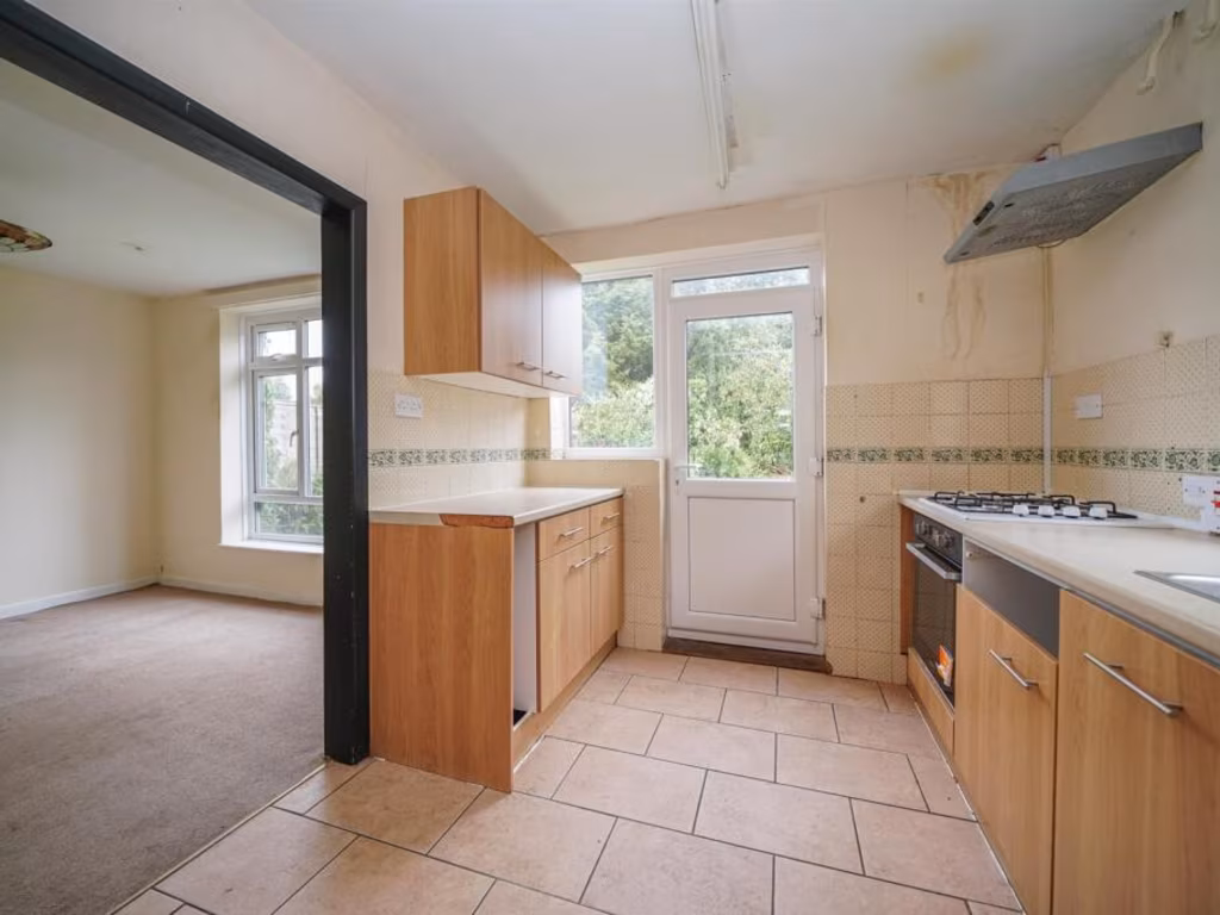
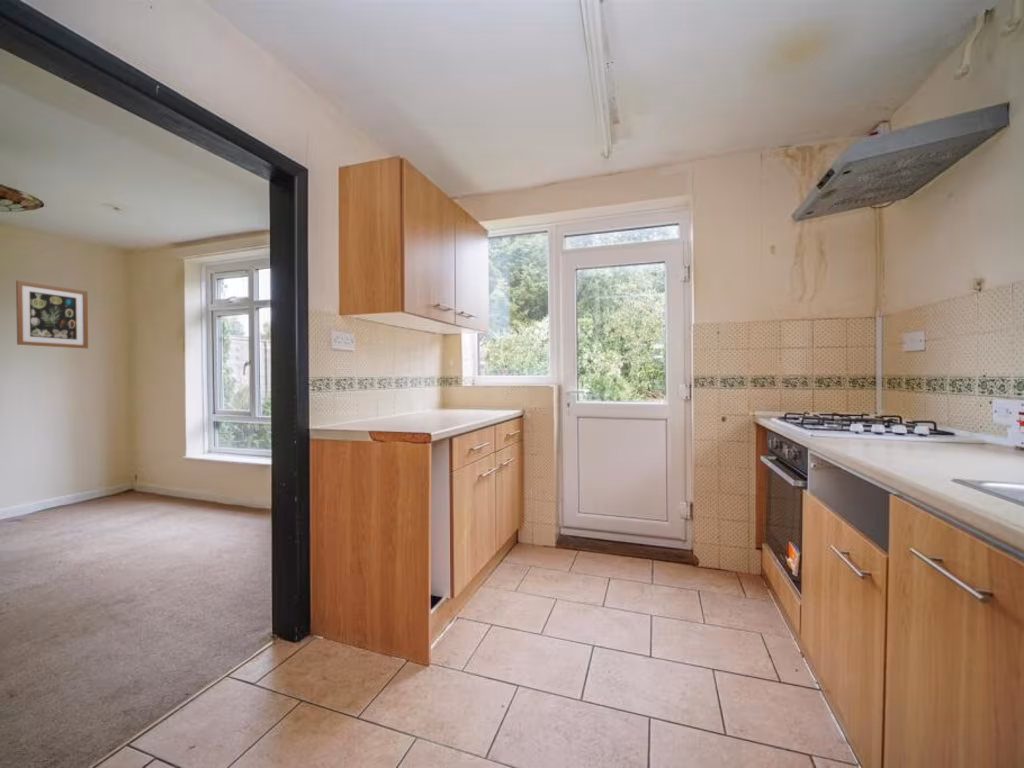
+ wall art (54, 316)
